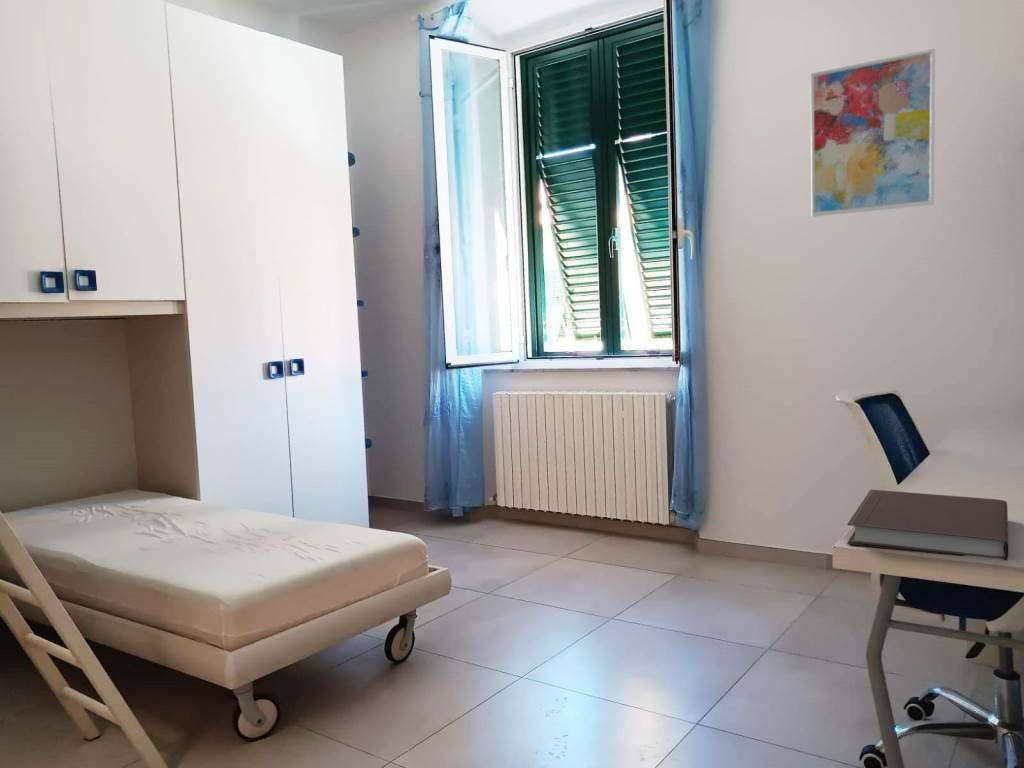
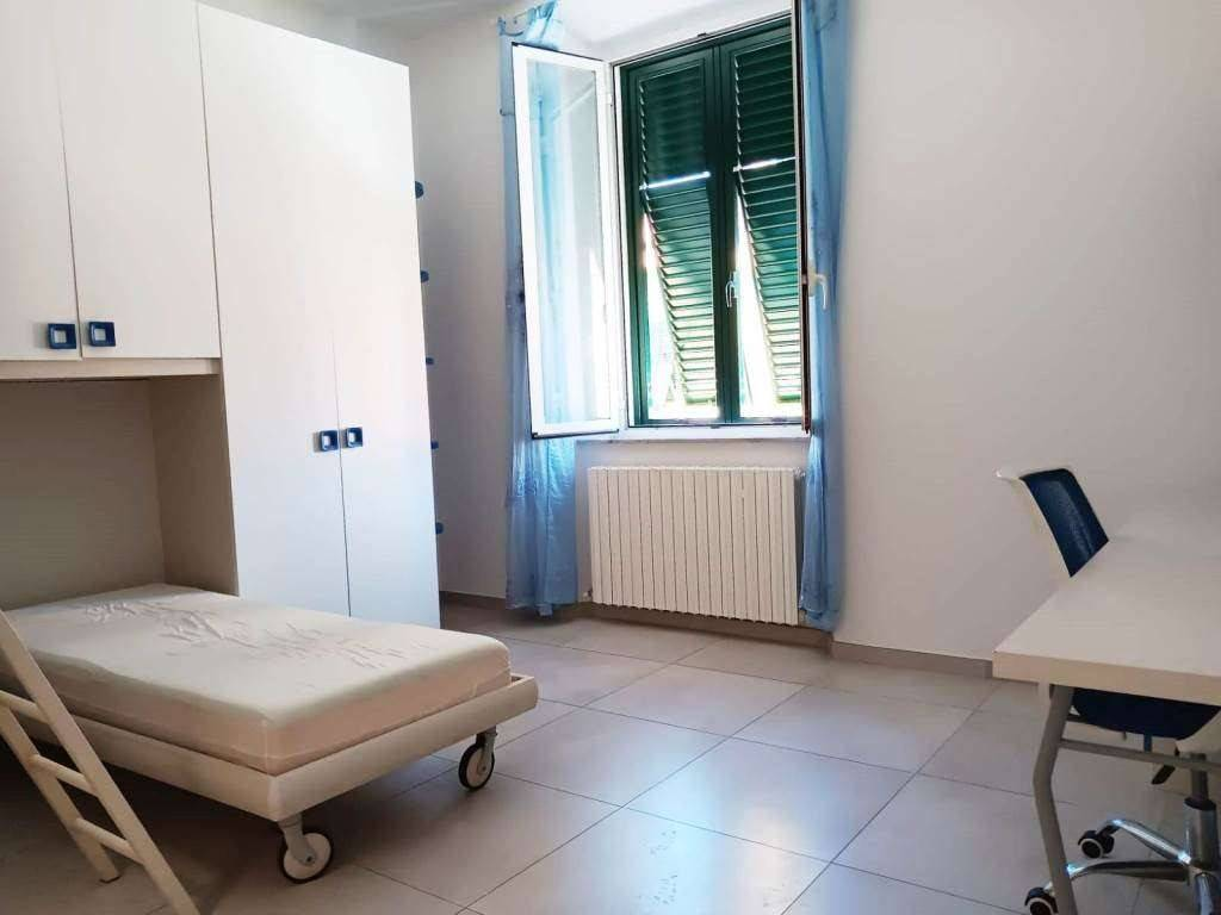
- wall art (870, 137)
- notebook (930, 521)
